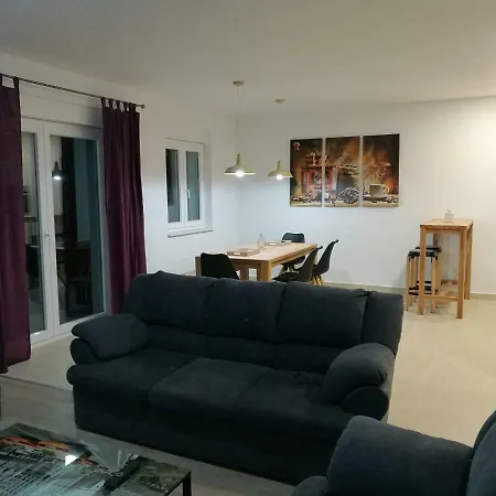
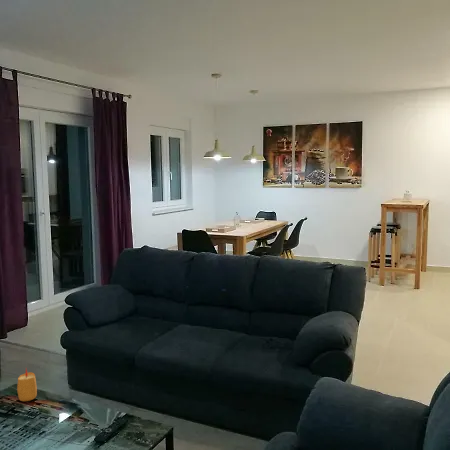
+ candle (26, 382)
